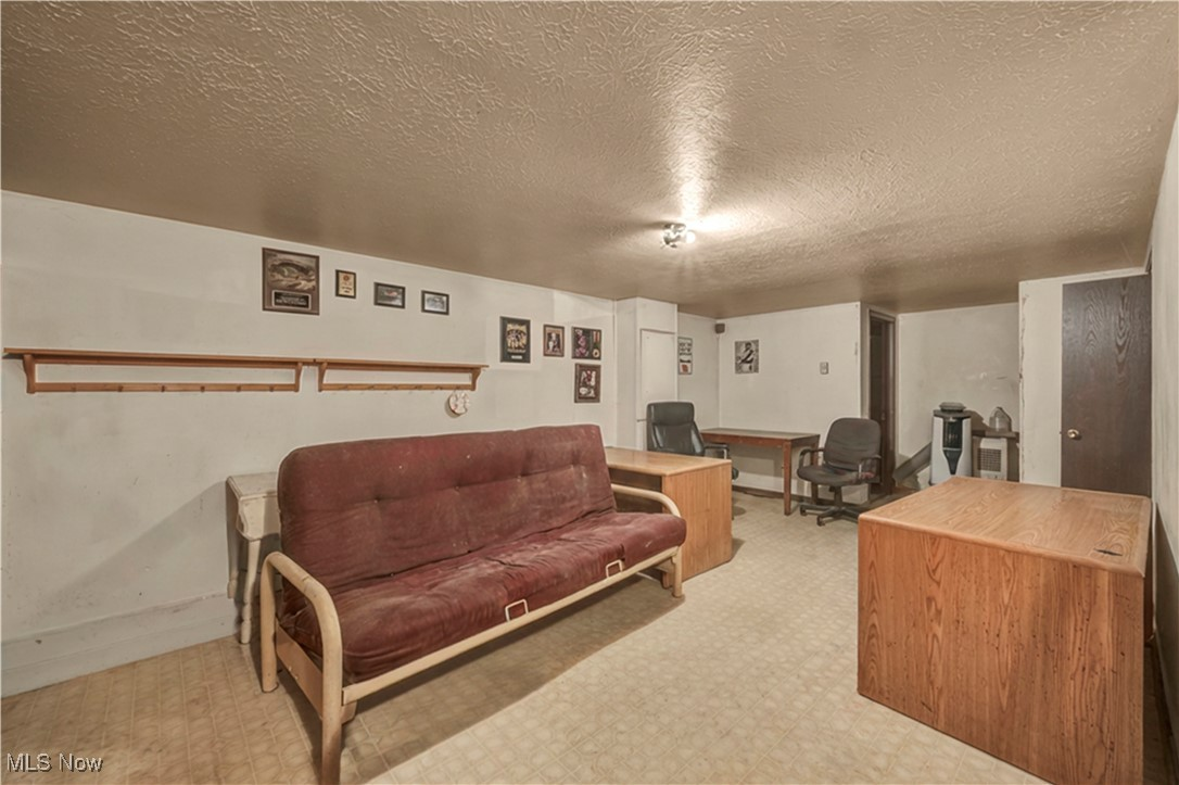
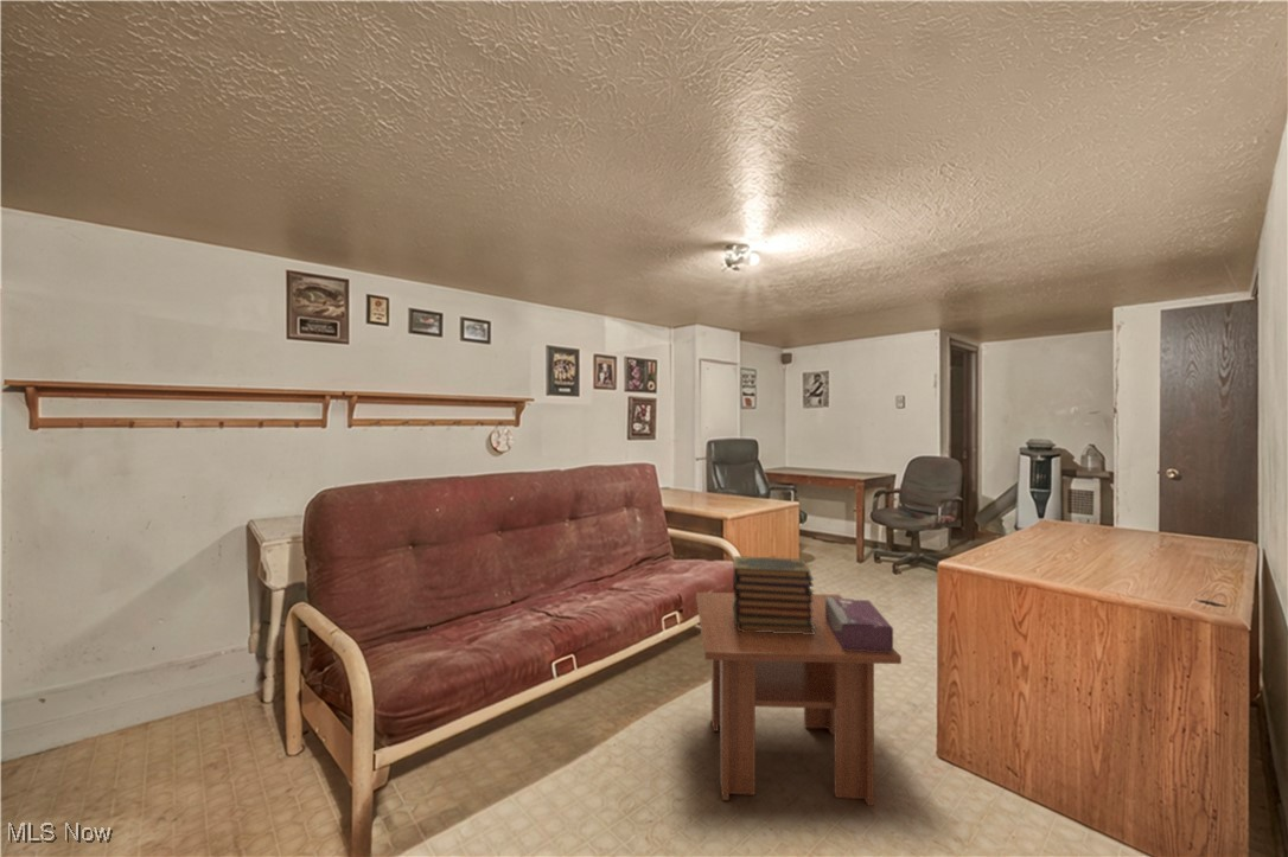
+ tissue box (856, 621)
+ coffee table (782, 687)
+ book stack (771, 593)
